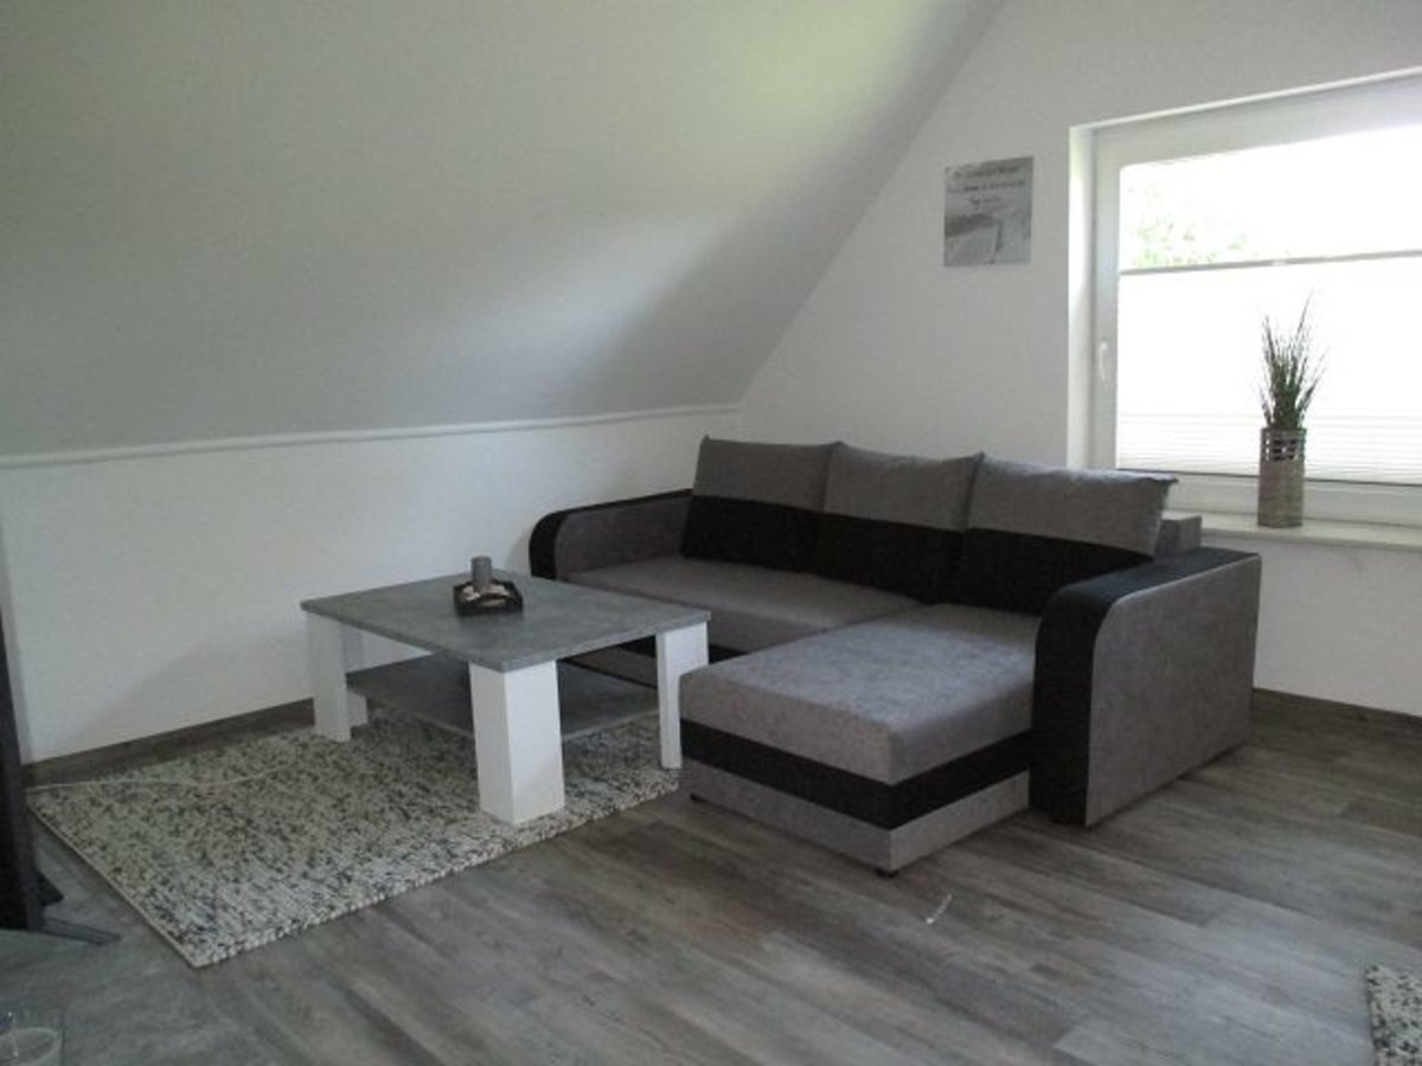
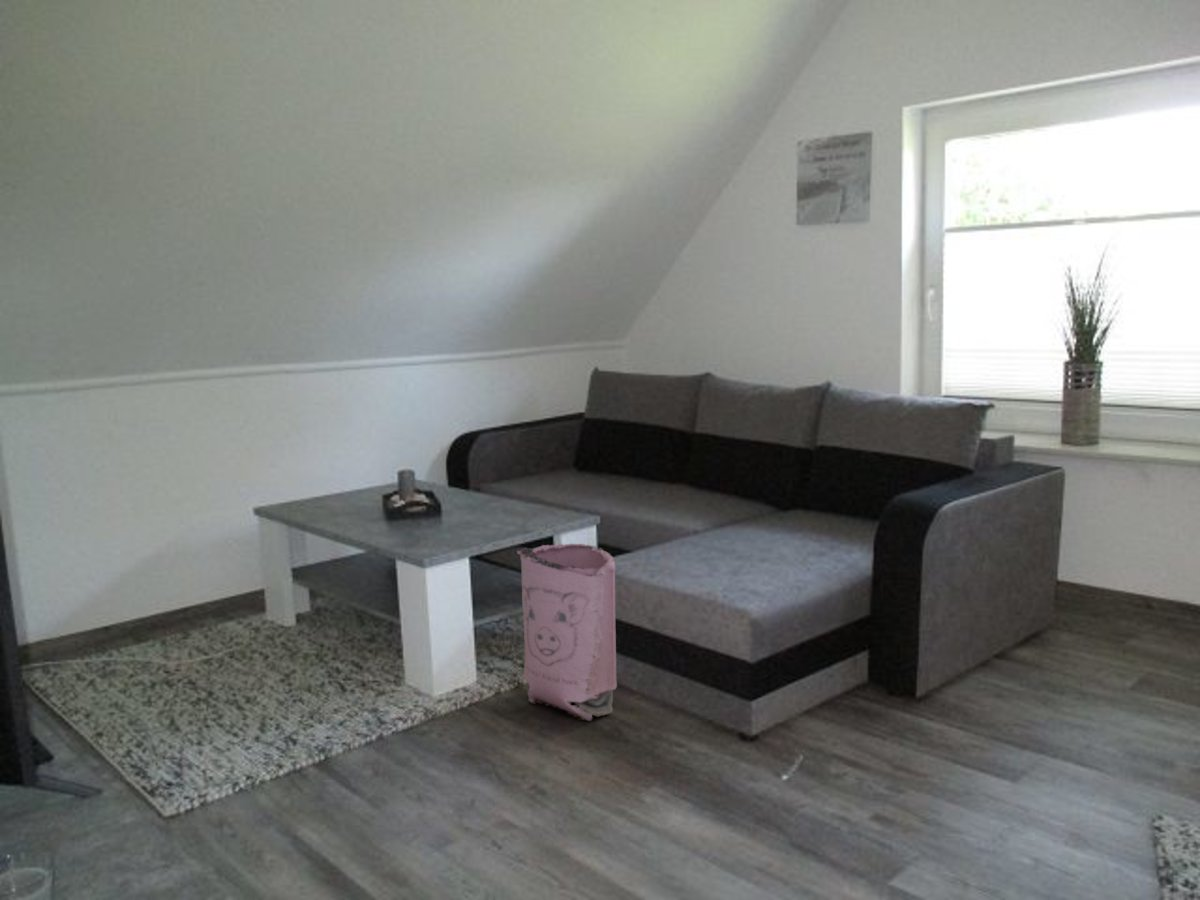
+ bag (569, 629)
